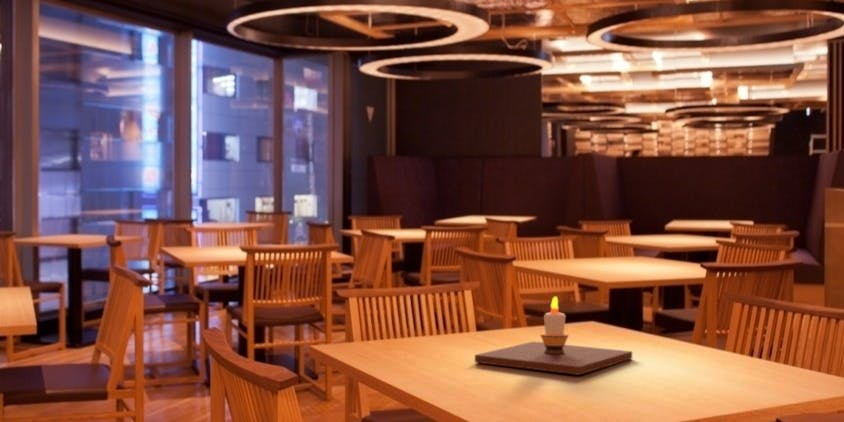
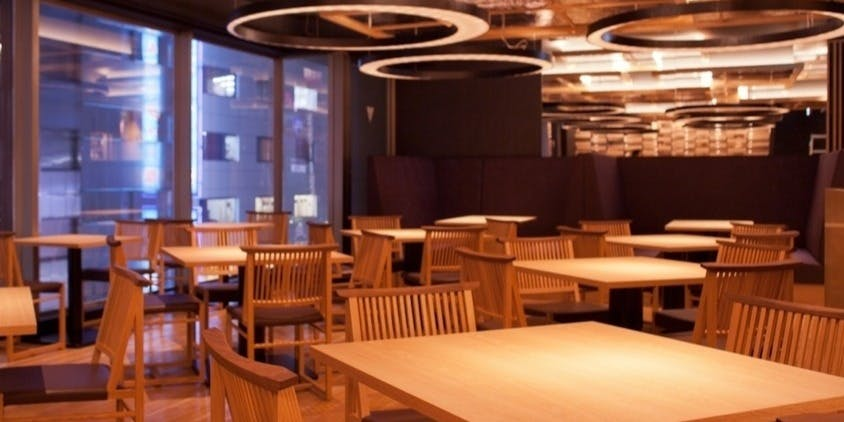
- candle (554, 328)
